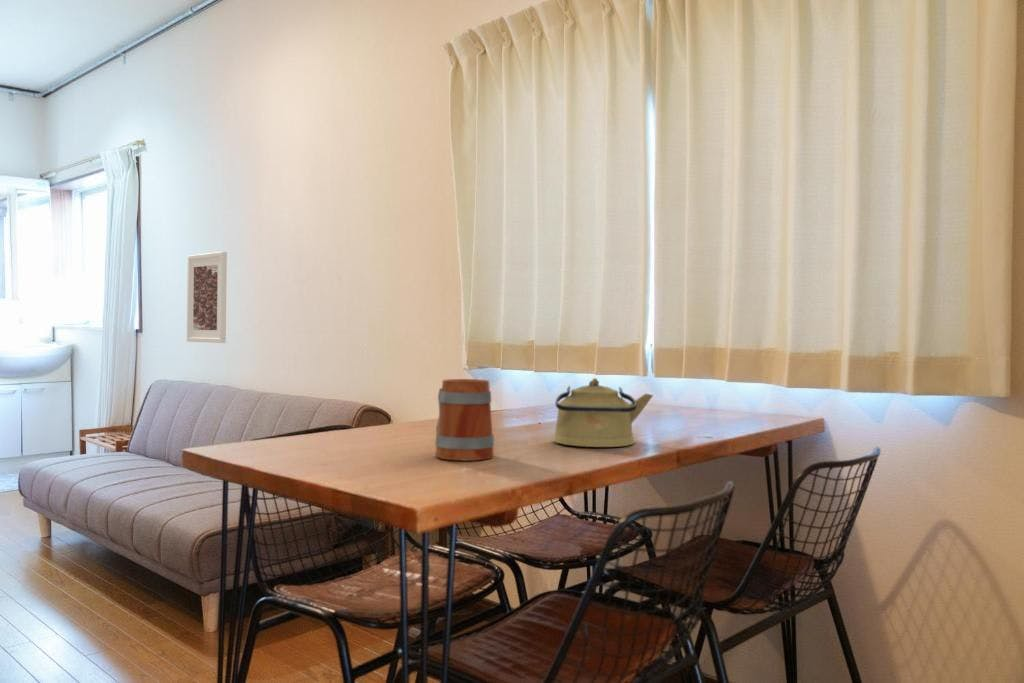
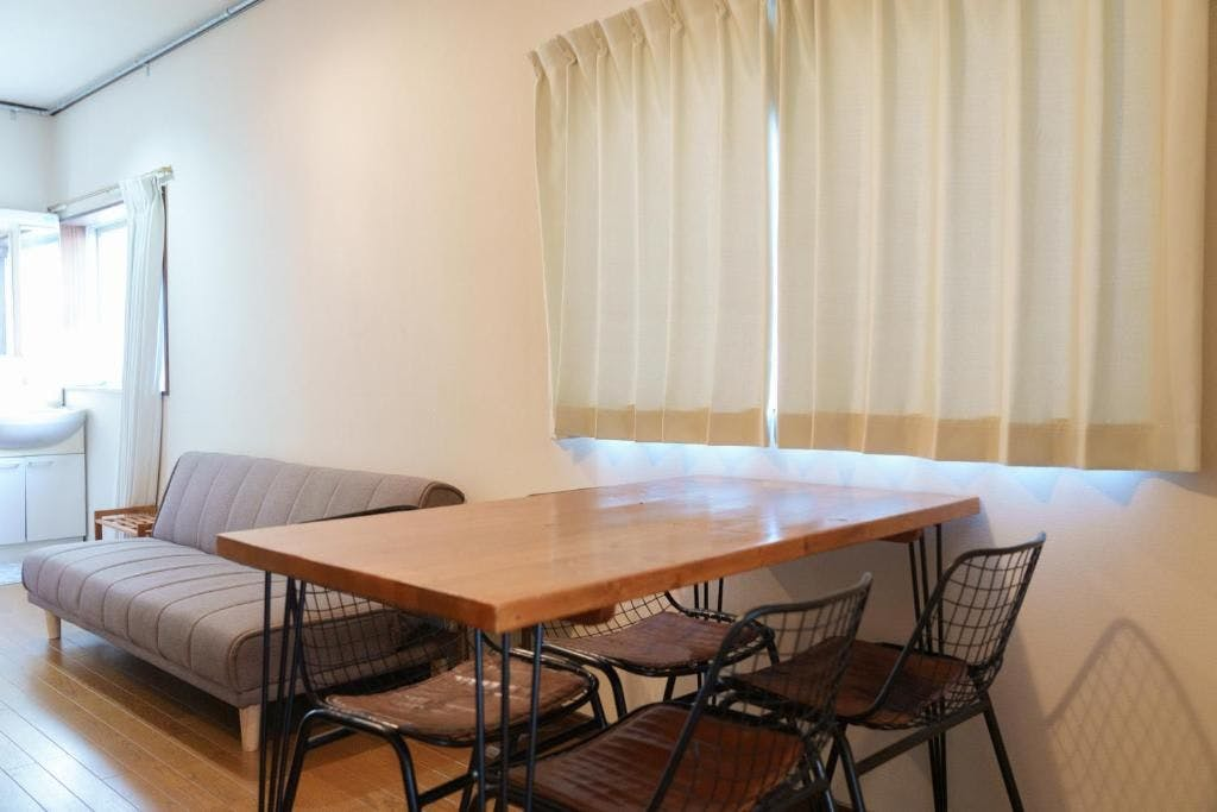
- kettle (603, 410)
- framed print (206, 297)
- mug (460, 417)
